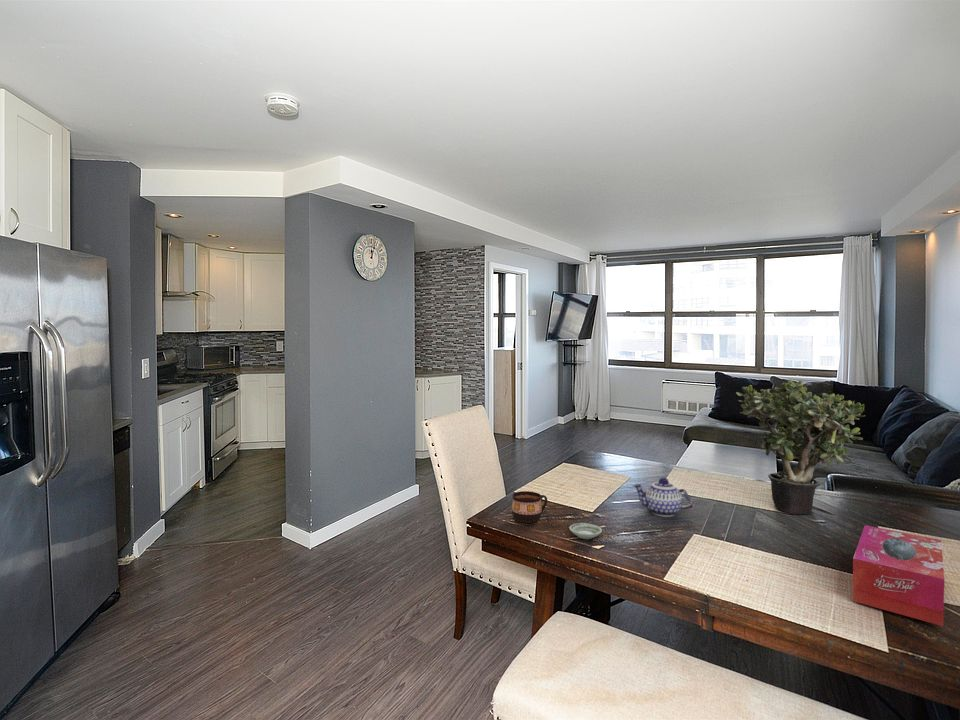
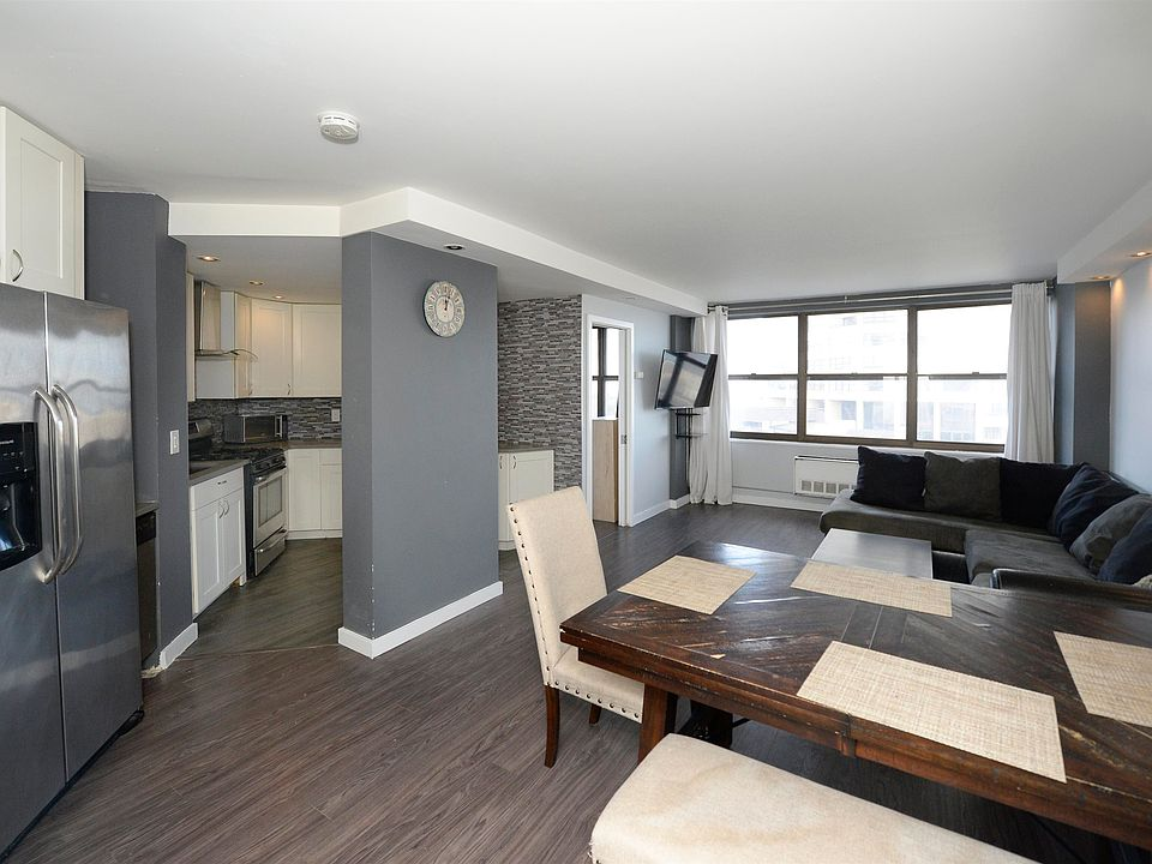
- potted plant (799, 446)
- saucer (585, 532)
- cup (528, 507)
- tissue box (898, 569)
- teapot (662, 495)
